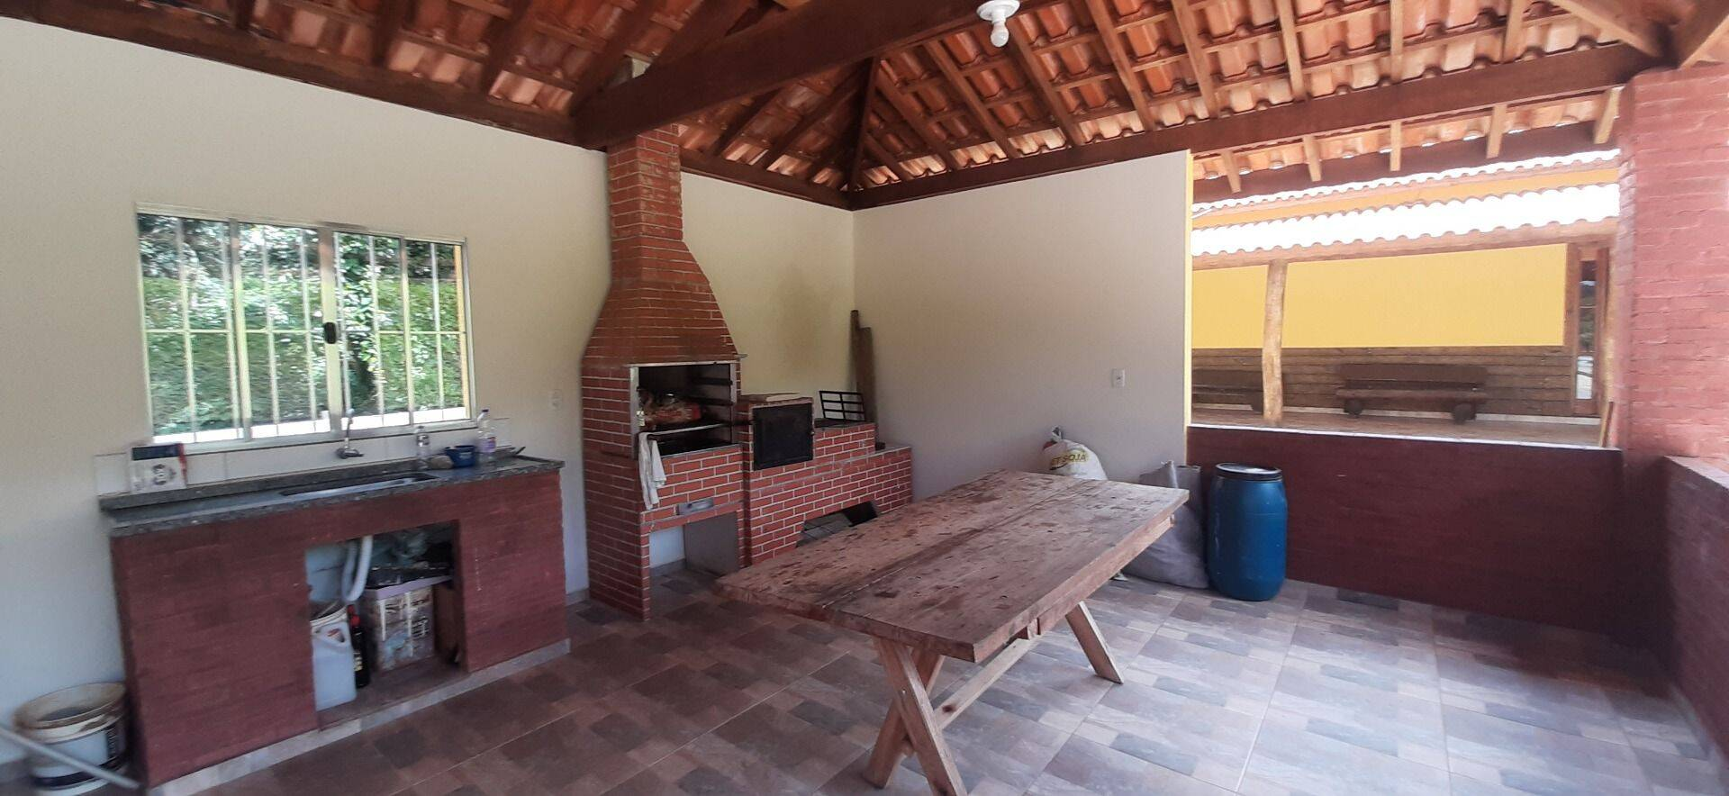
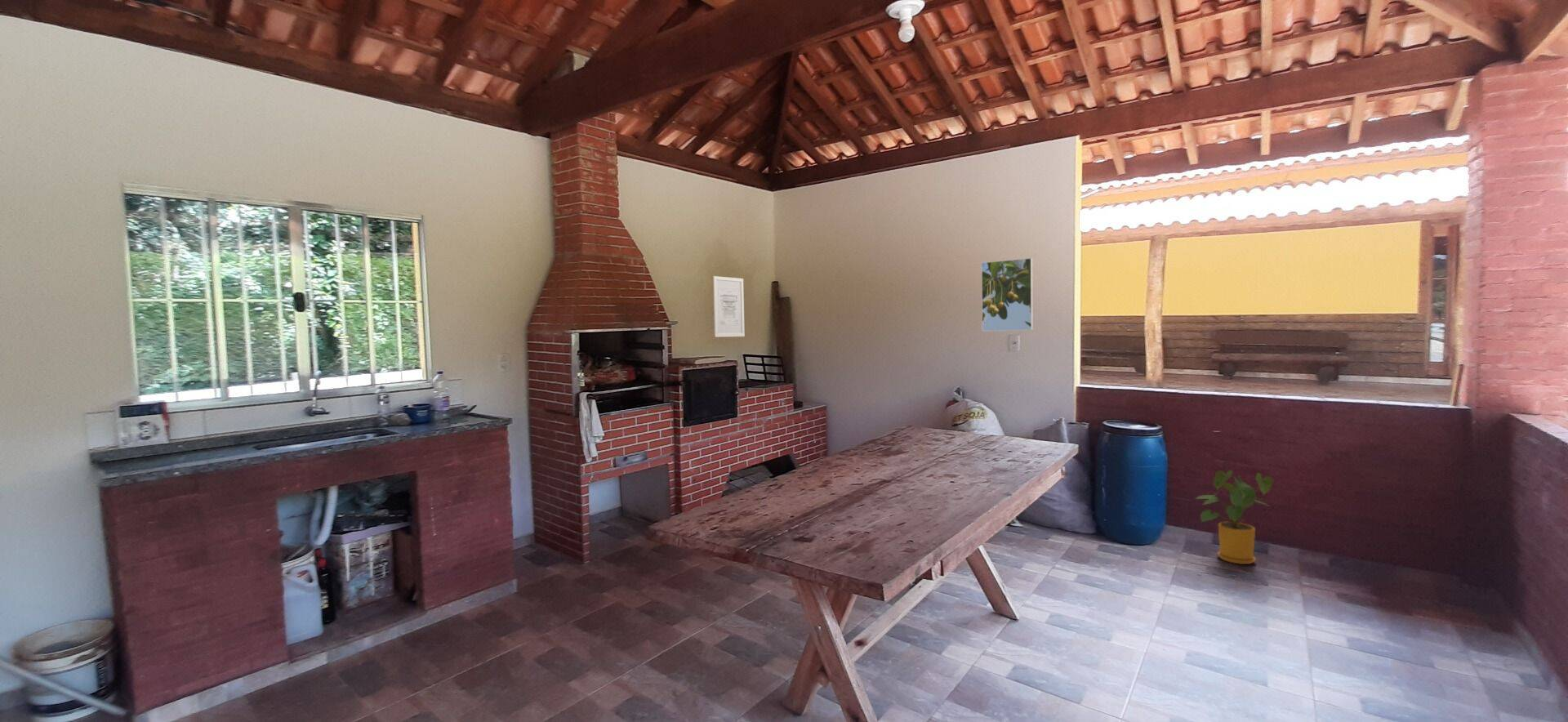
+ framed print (1006, 296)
+ house plant (1233, 516)
+ wall art (728, 307)
